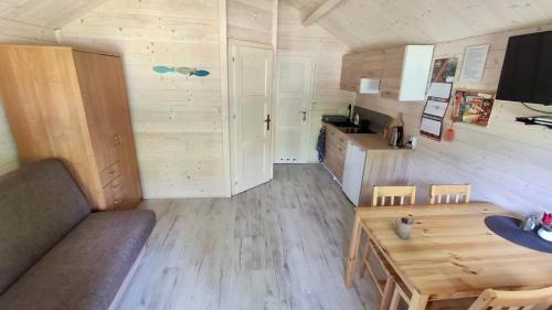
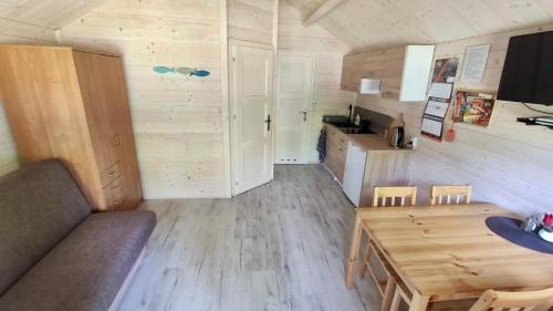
- cup (402, 226)
